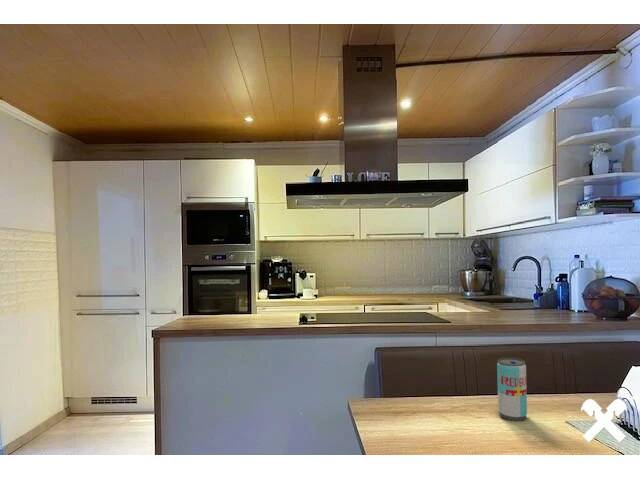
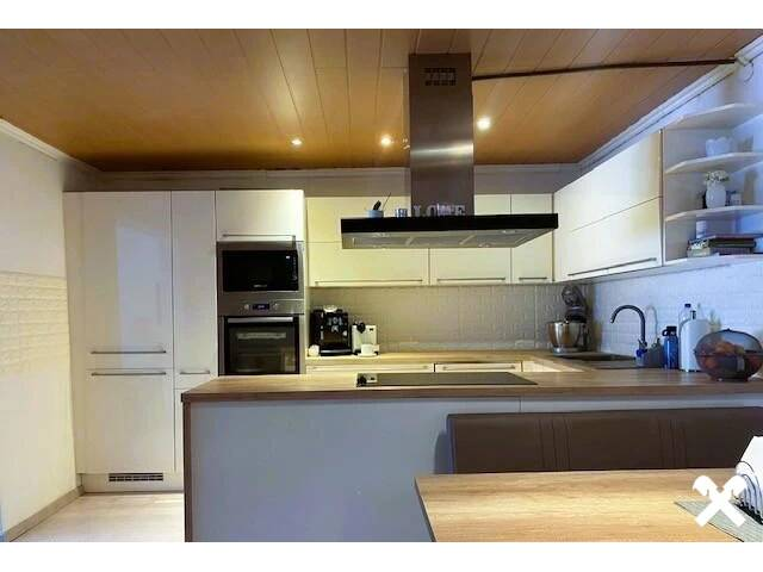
- beverage can (511, 388)
